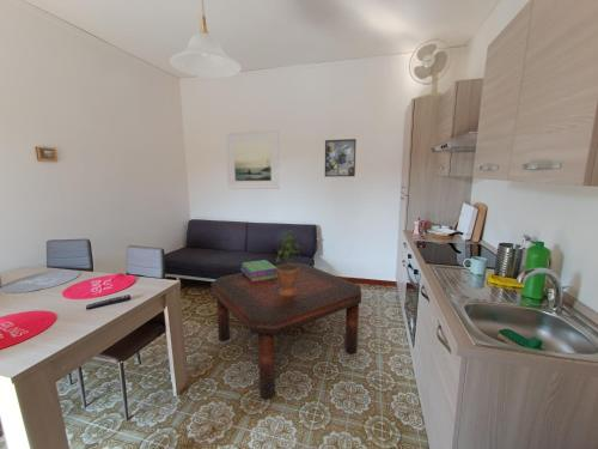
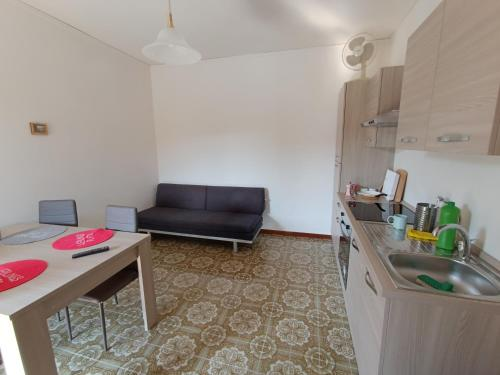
- stack of books (258, 269)
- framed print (252, 160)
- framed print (340, 158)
- potted plant (289, 260)
- coffee table (285, 314)
